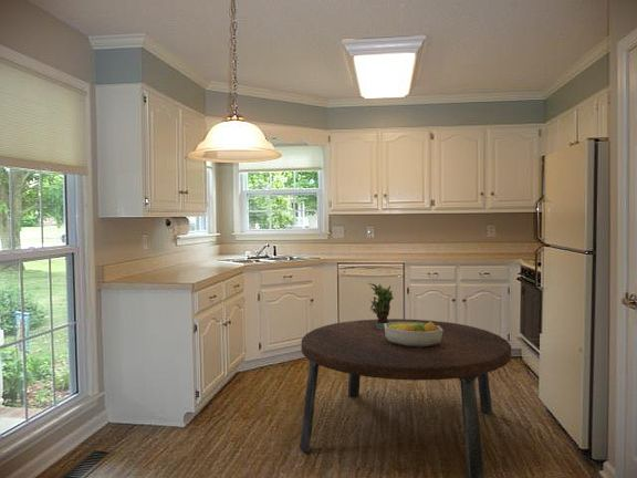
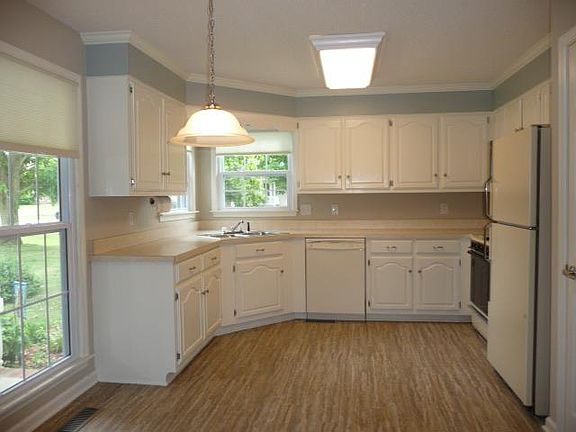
- dining table (403, 378)
- potted plant (379, 304)
- fruit bowl (413, 330)
